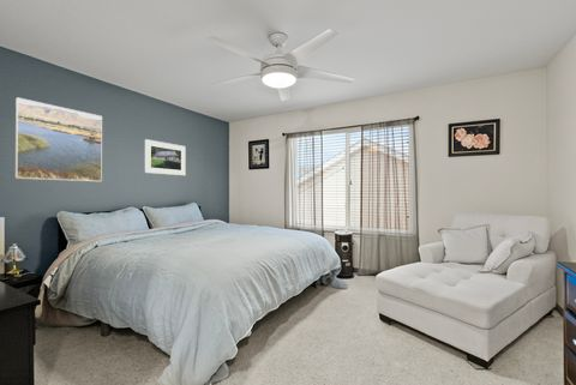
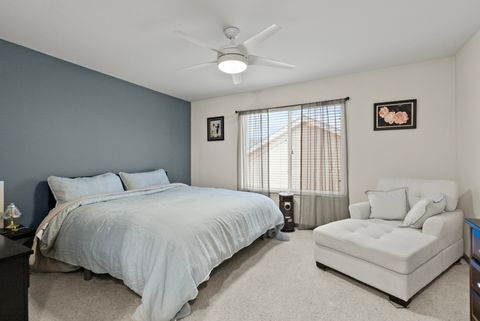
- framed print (62, 144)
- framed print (166, 158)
